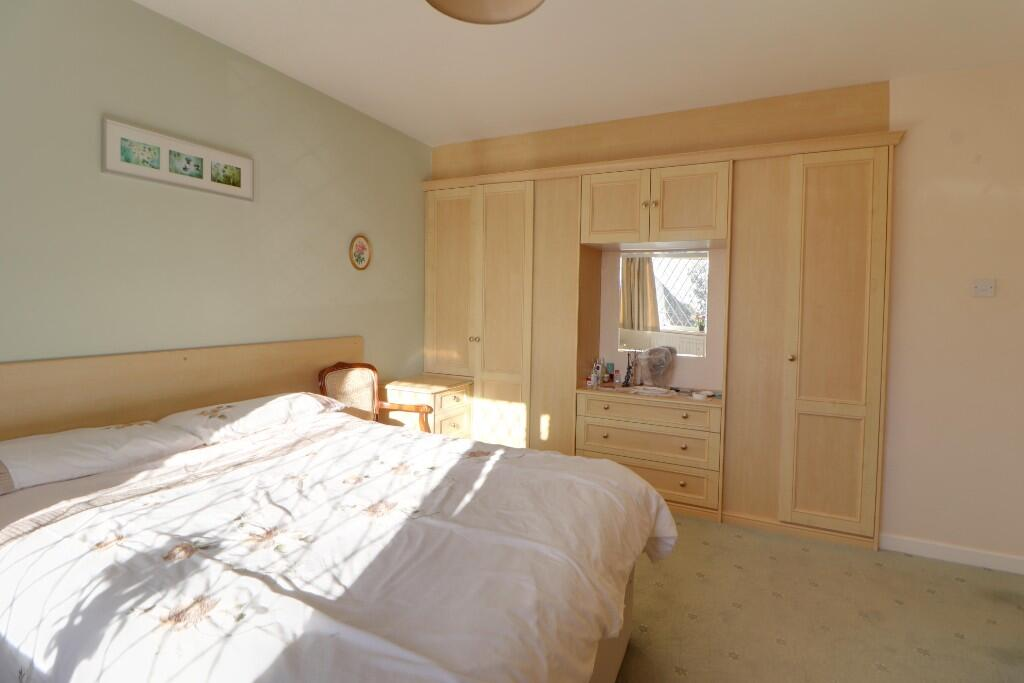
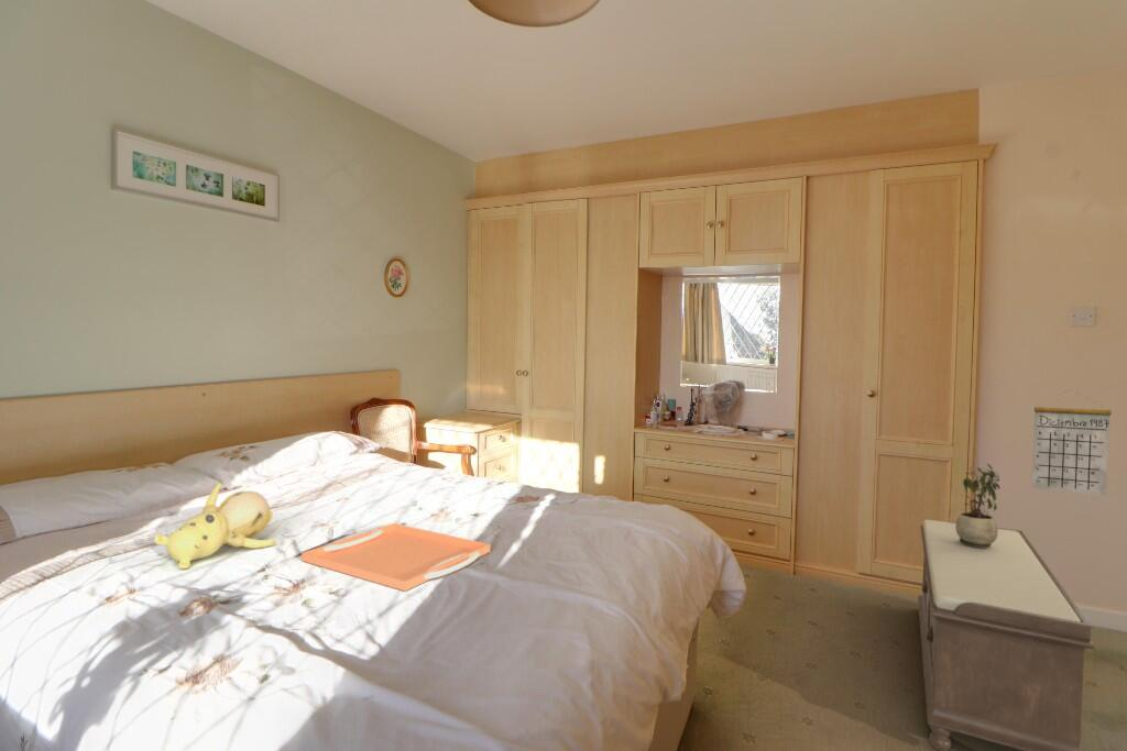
+ serving tray (398, 552)
+ bench (982, 619)
+ teddy bear (227, 518)
+ potted plant (978, 502)
+ calendar (1070, 440)
